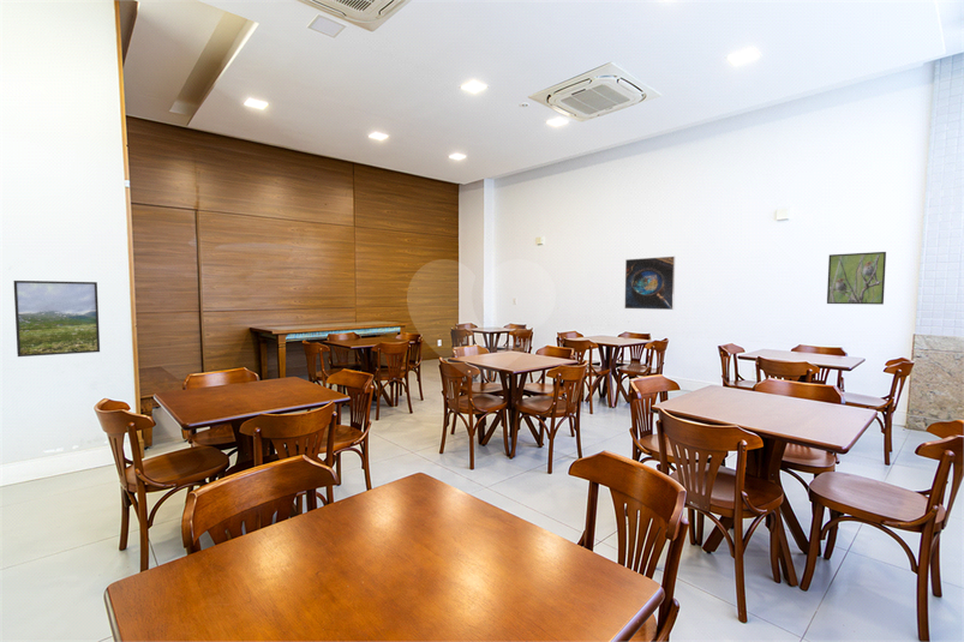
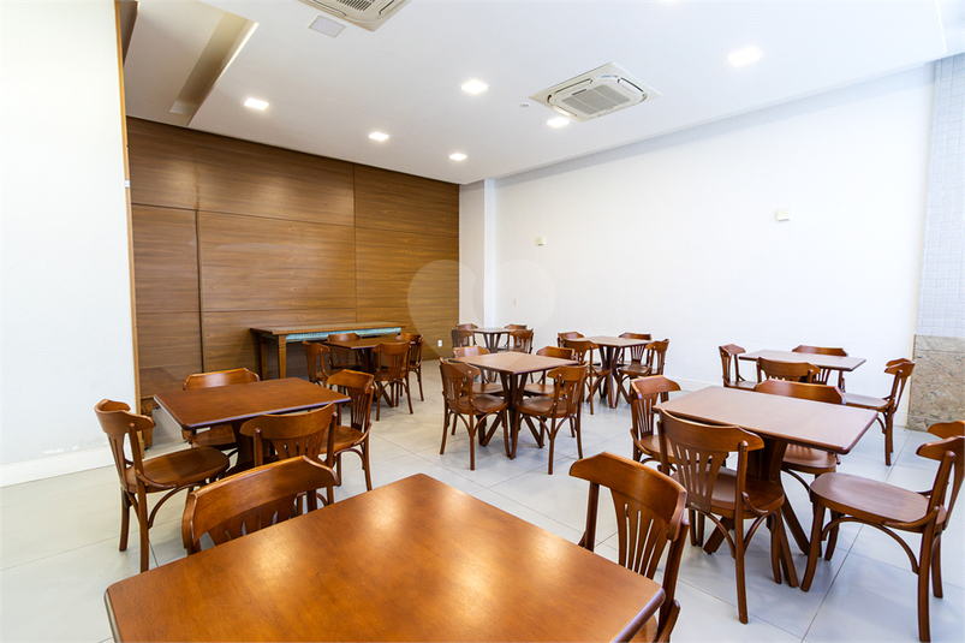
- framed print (59, 317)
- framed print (855, 278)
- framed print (648, 283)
